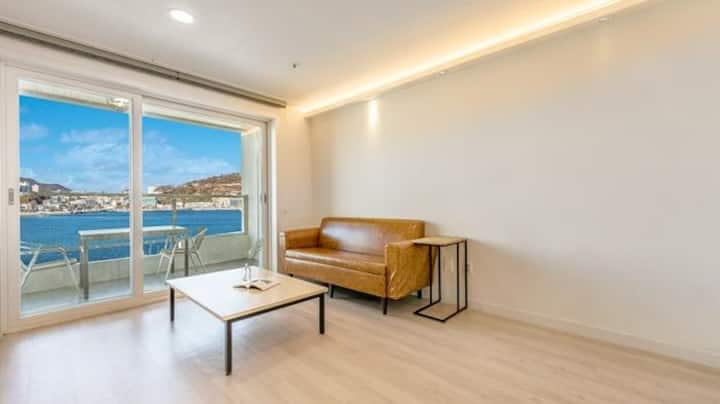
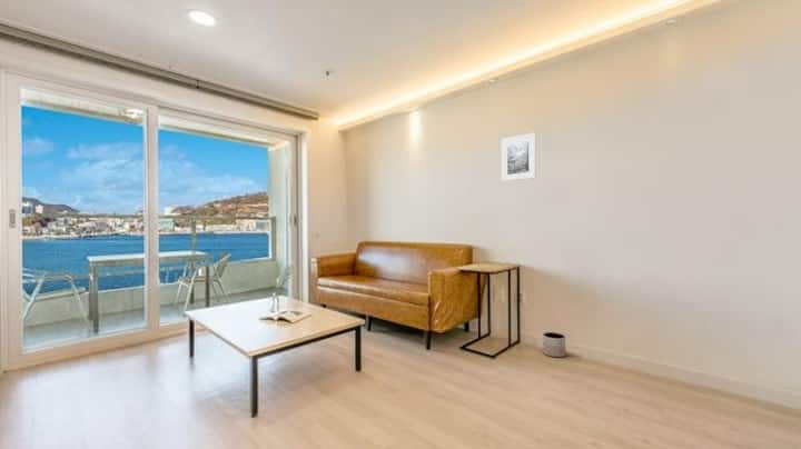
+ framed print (517, 158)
+ planter (554, 345)
